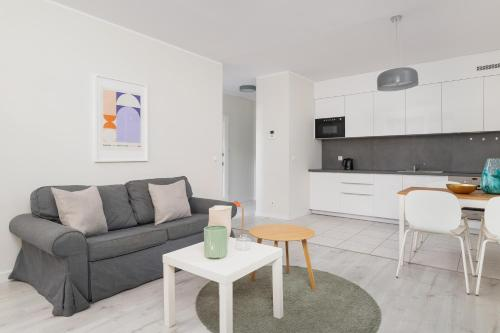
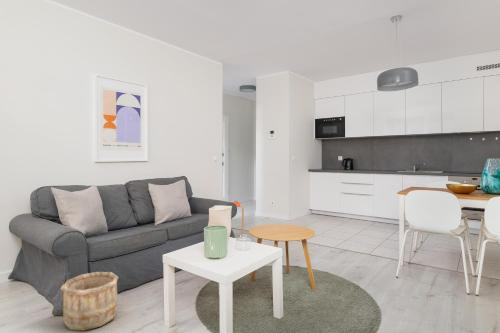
+ wooden bucket (91, 299)
